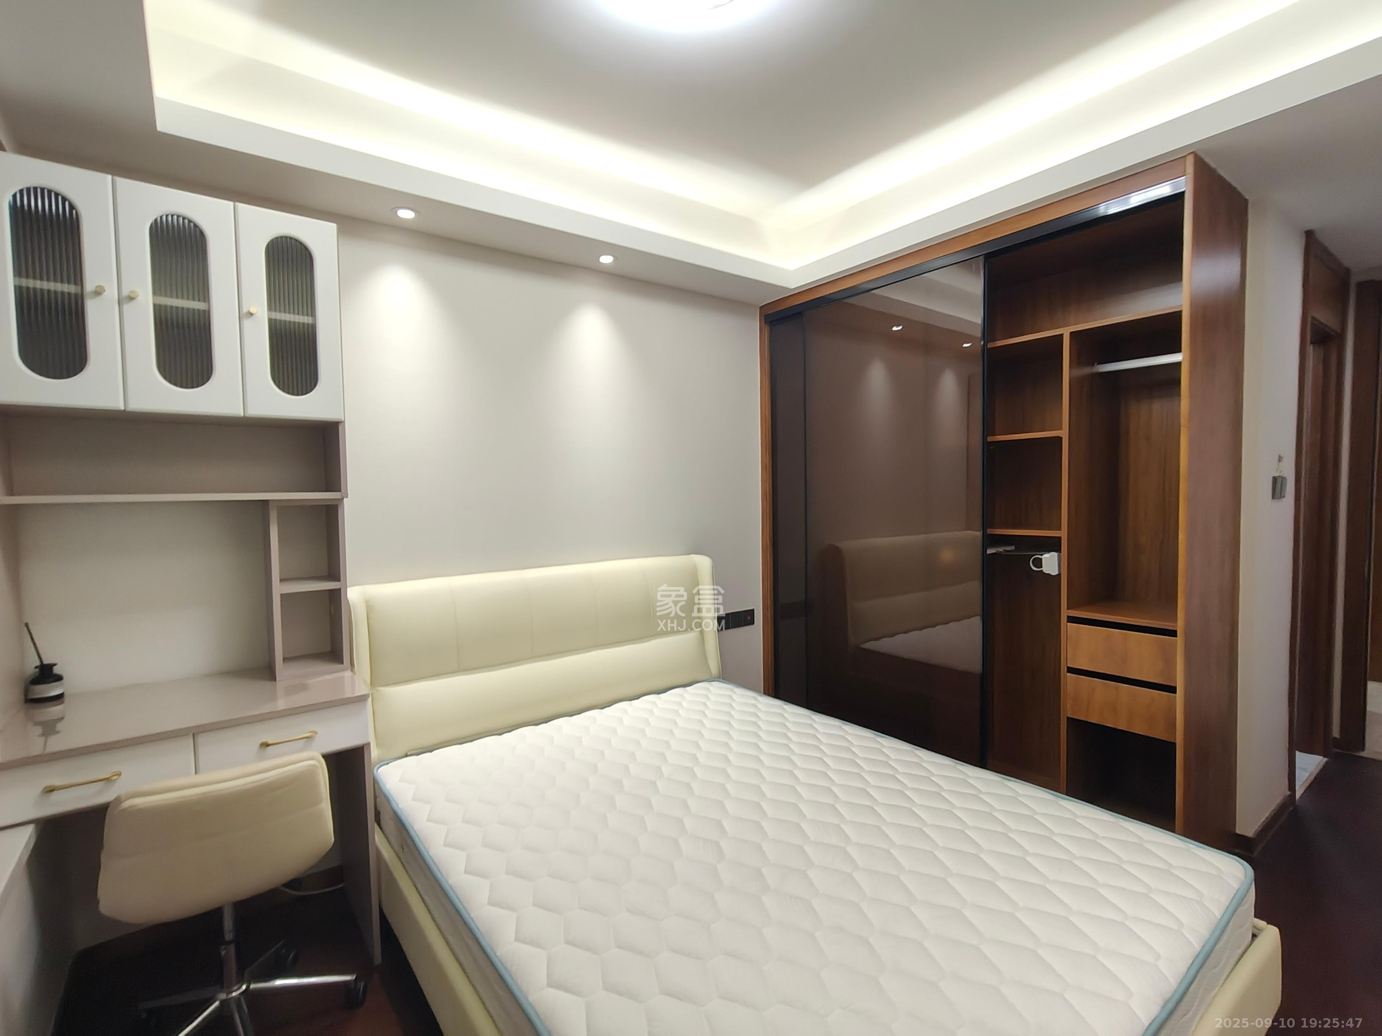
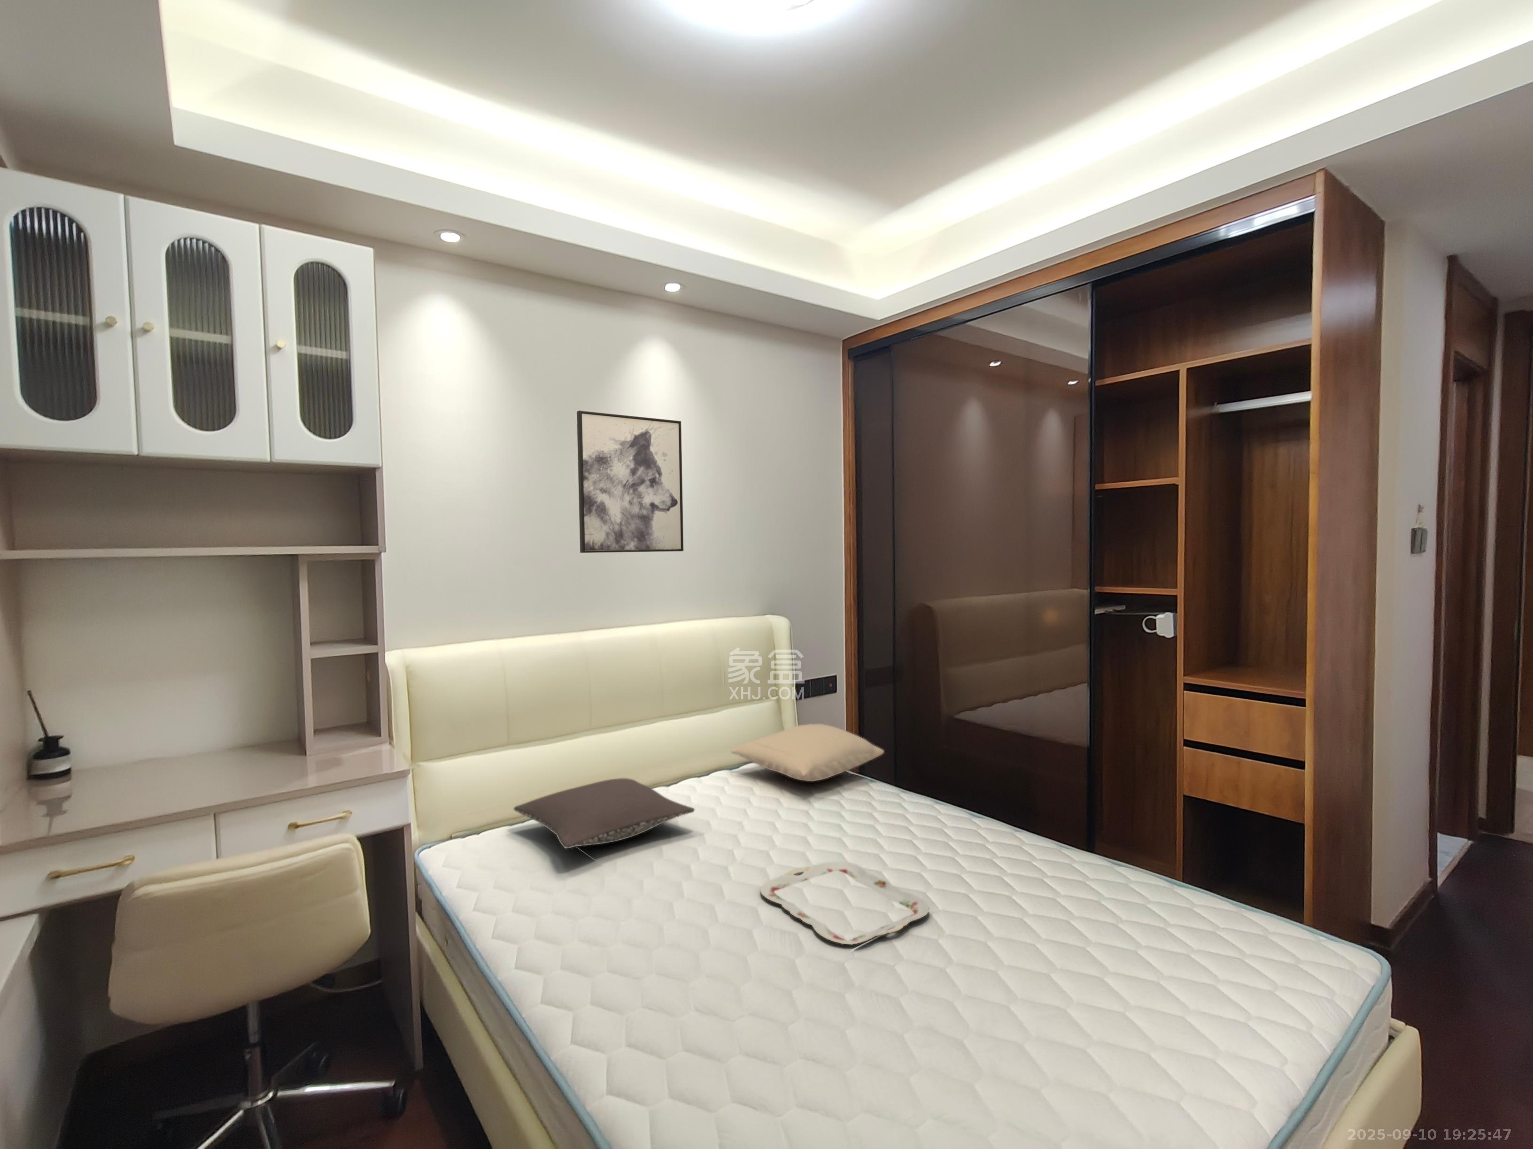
+ wall art (633, 484)
+ pillow (602, 809)
+ serving tray (857, 882)
+ pillow (806, 752)
